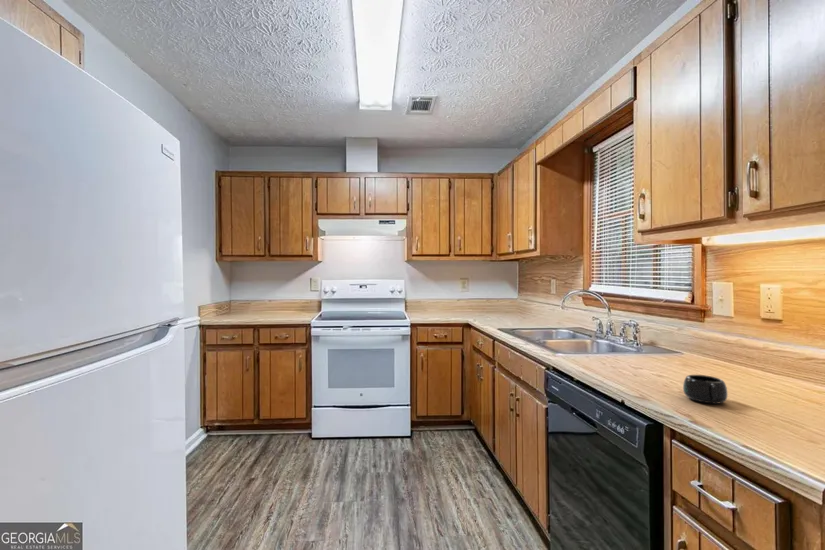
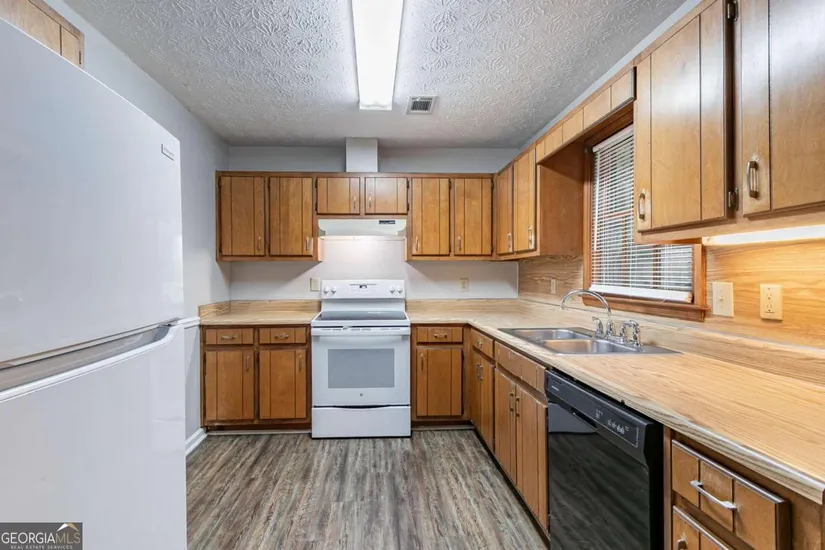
- mug (706, 390)
